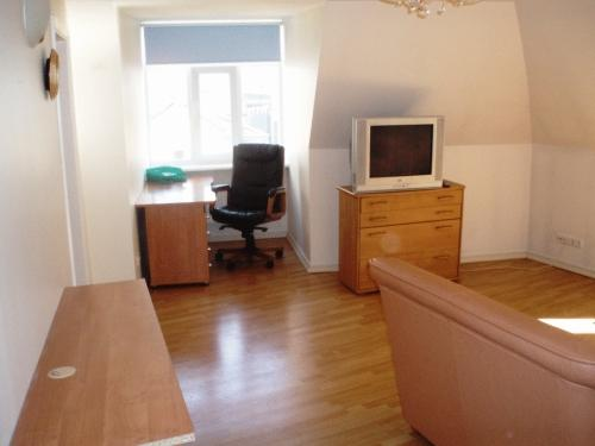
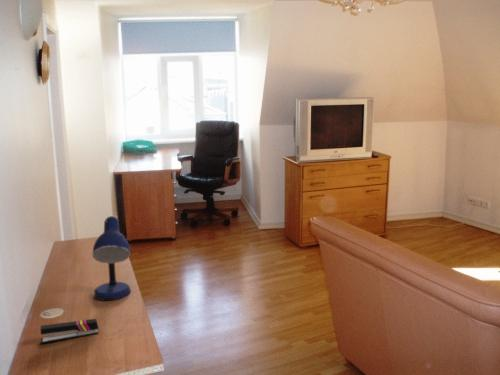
+ stapler (69, 329)
+ desk lamp (110, 259)
